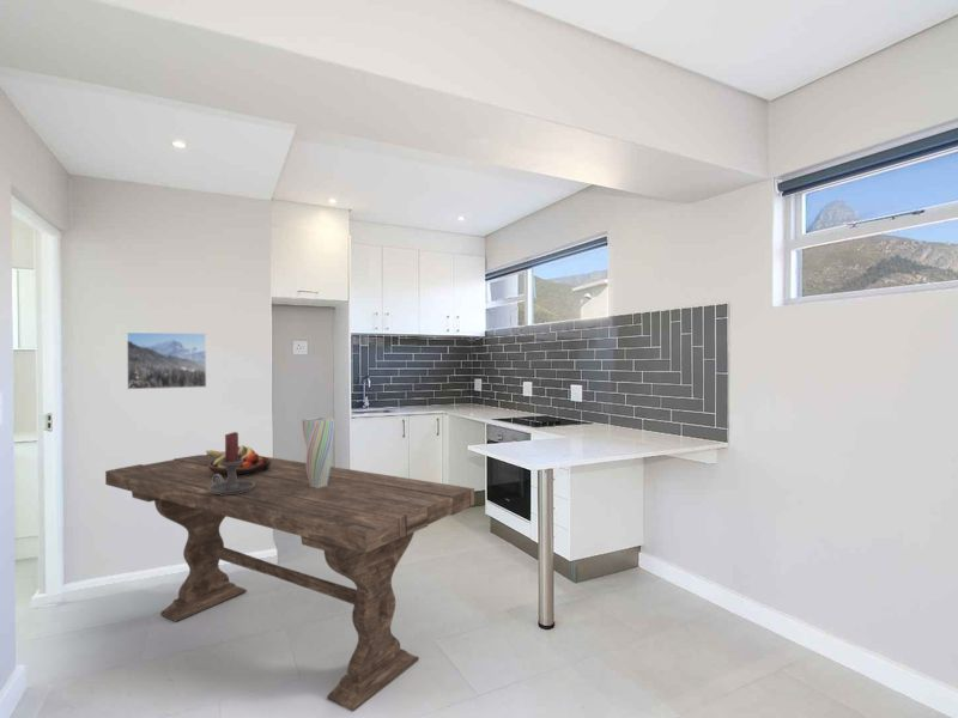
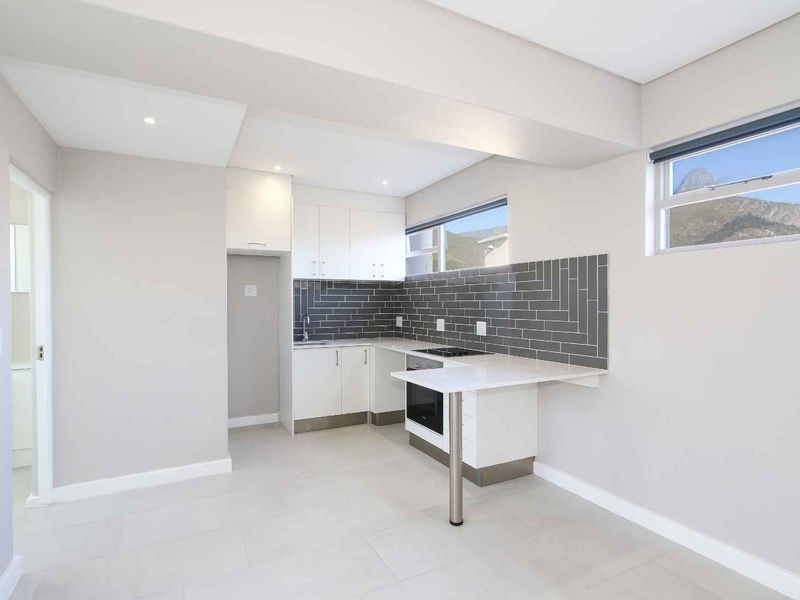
- candle holder (228, 461)
- dining table (273, 564)
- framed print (168, 360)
- vase (317, 451)
- fruit bowl (241, 458)
